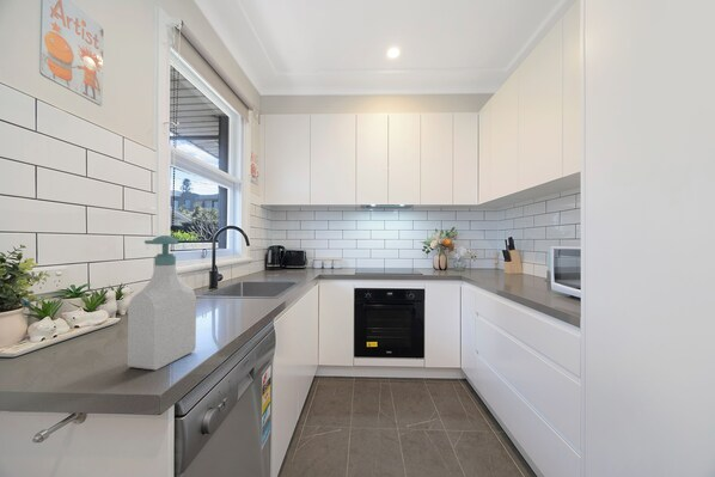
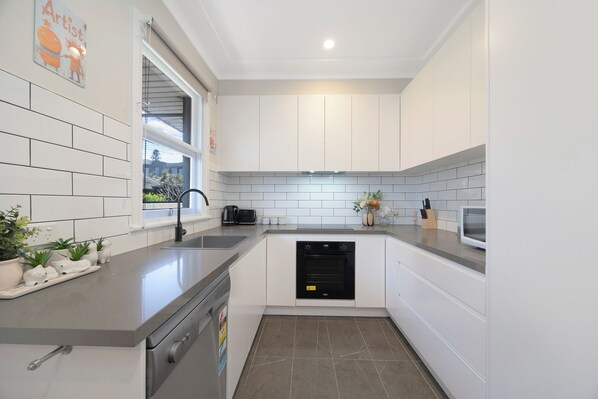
- soap bottle (161, 296)
